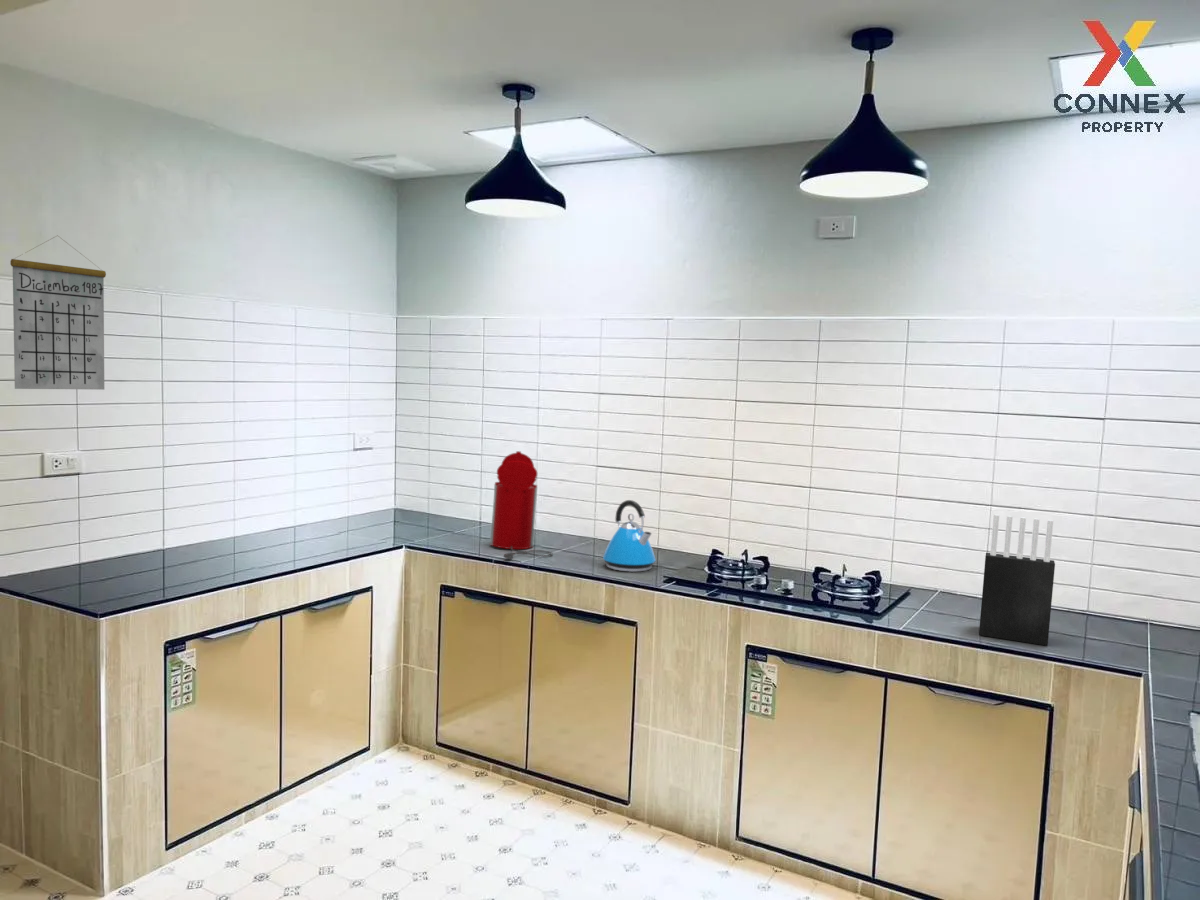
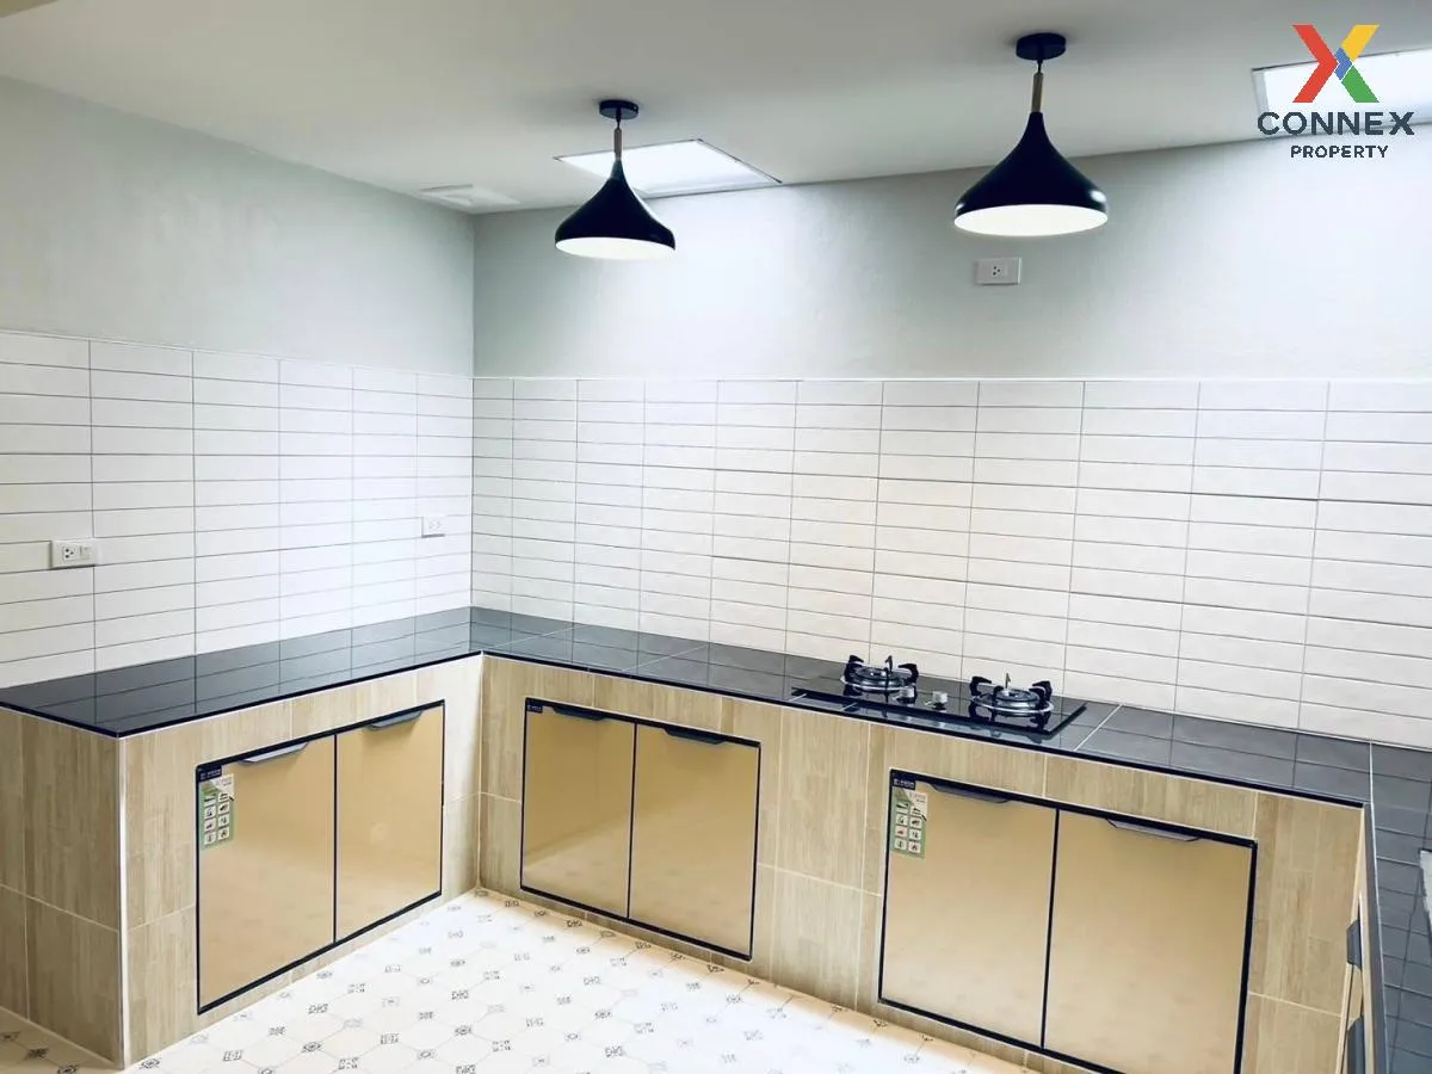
- knife block (1017, 575)
- kettle (629, 533)
- coffee maker (522, 501)
- calendar (60, 312)
